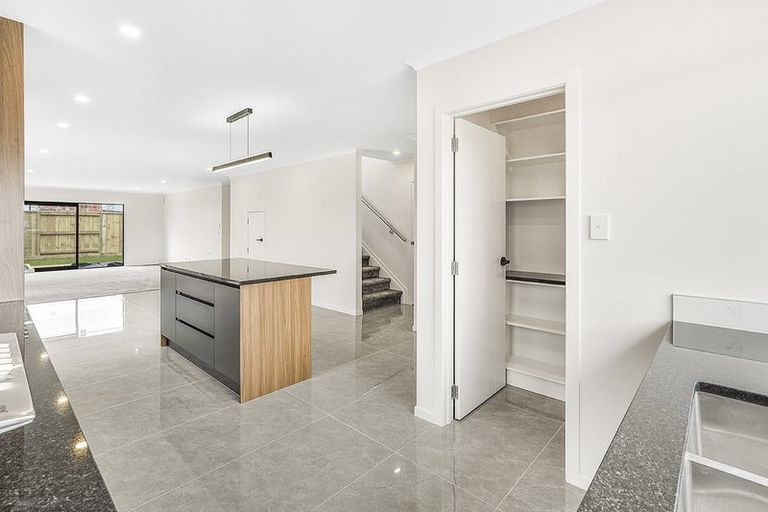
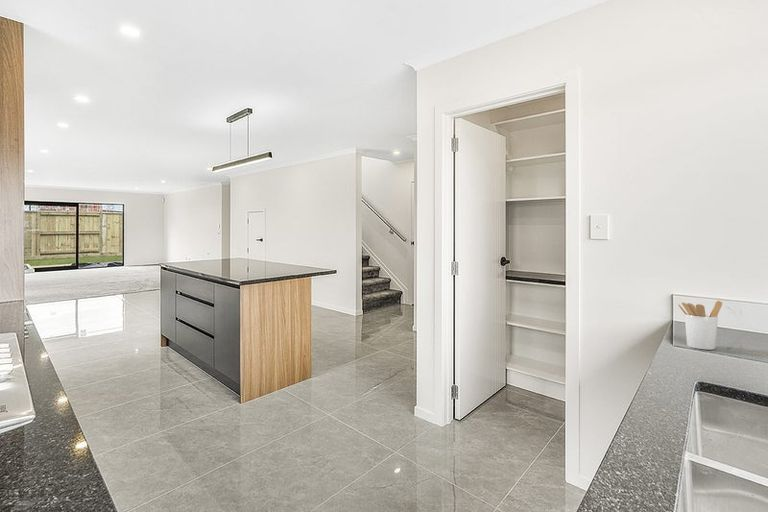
+ utensil holder (698, 323)
